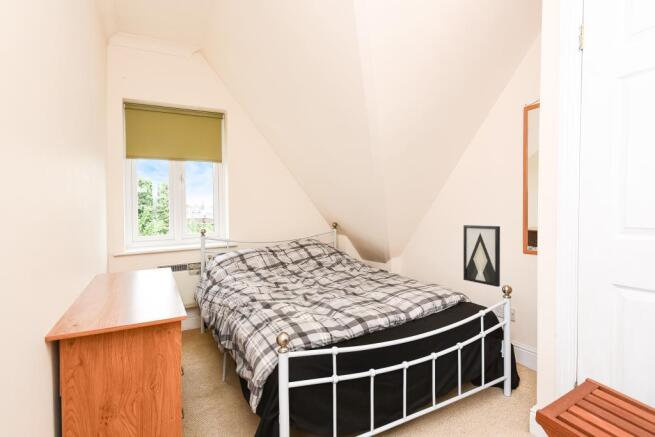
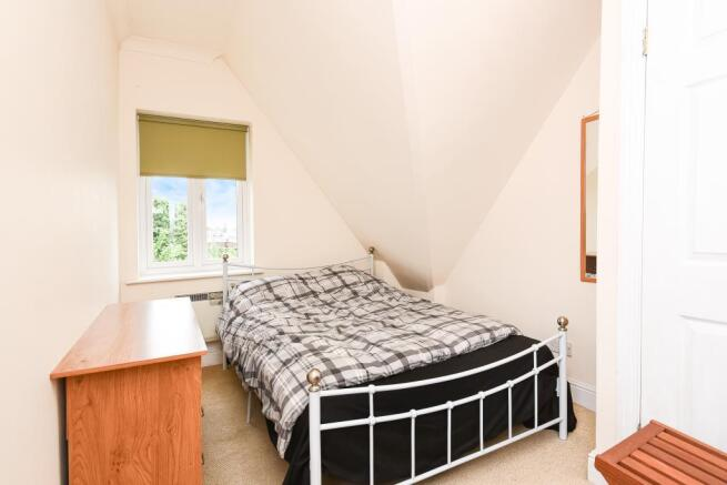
- wall art (480, 254)
